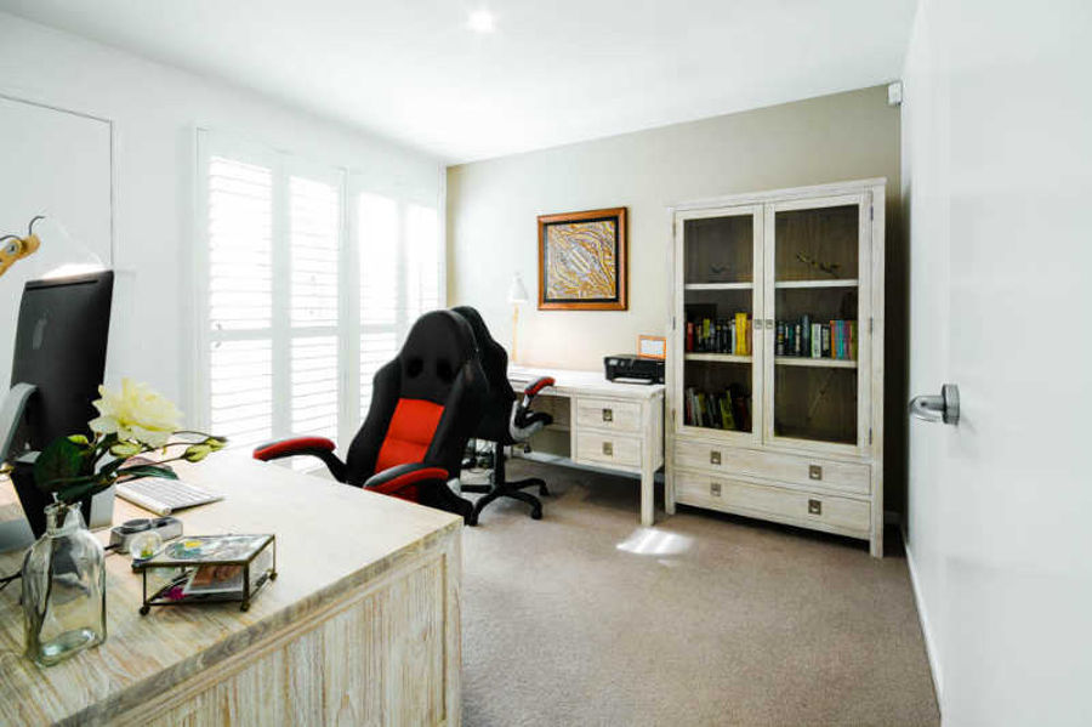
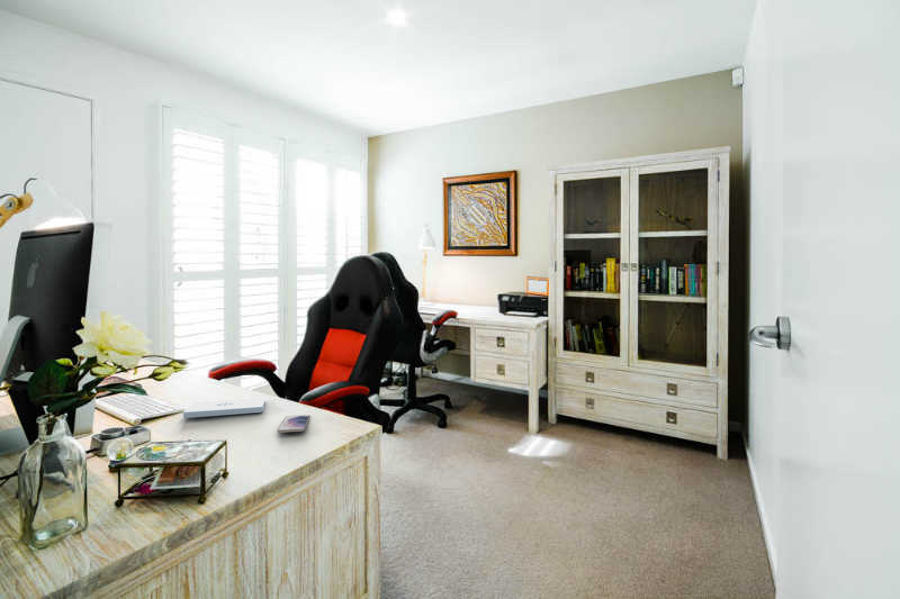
+ smartphone (294, 423)
+ notepad (227, 407)
